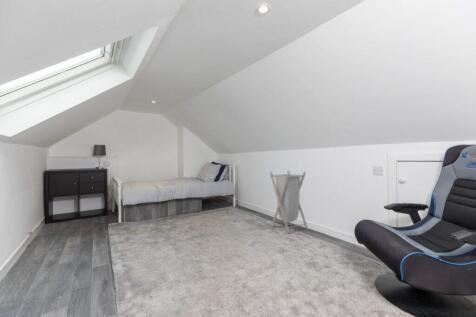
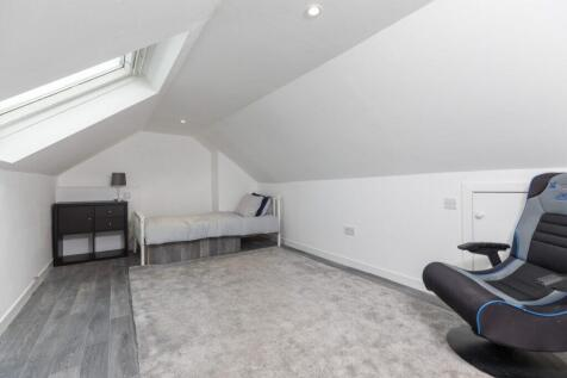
- laundry hamper (288, 199)
